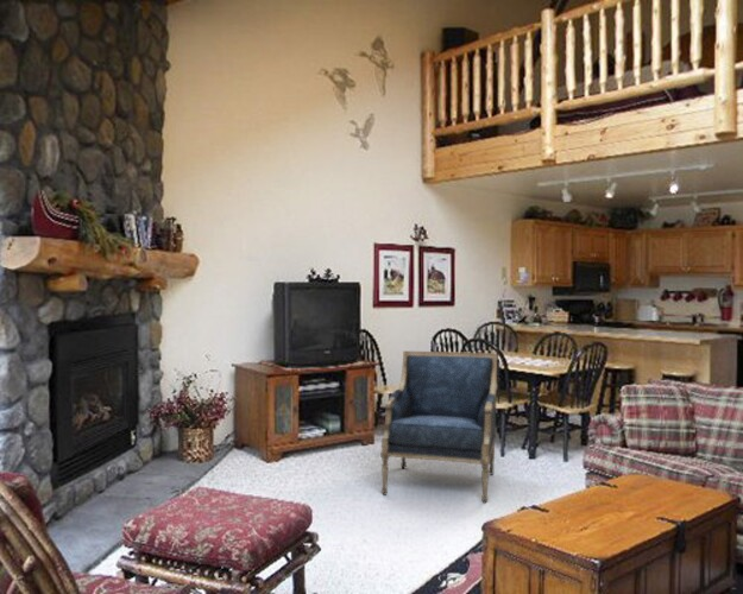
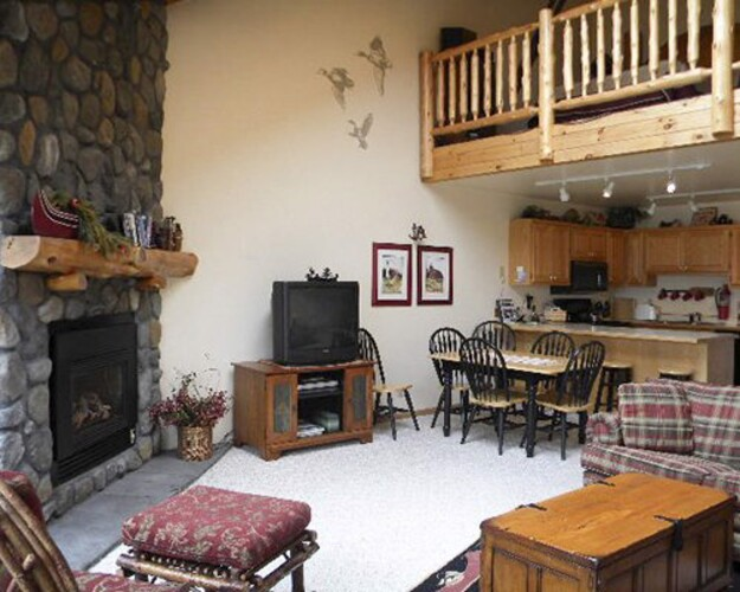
- armchair (441, 419)
